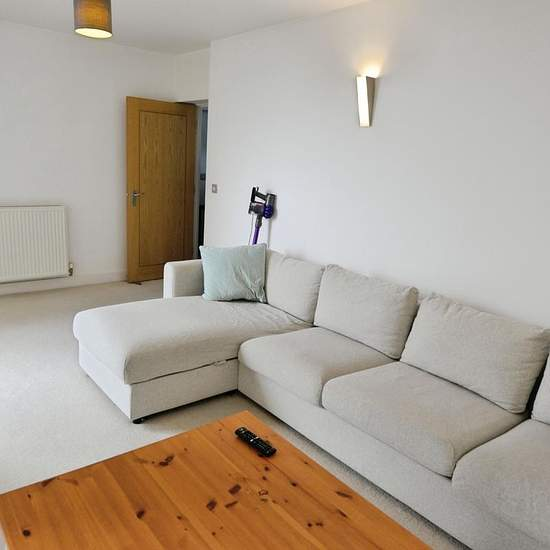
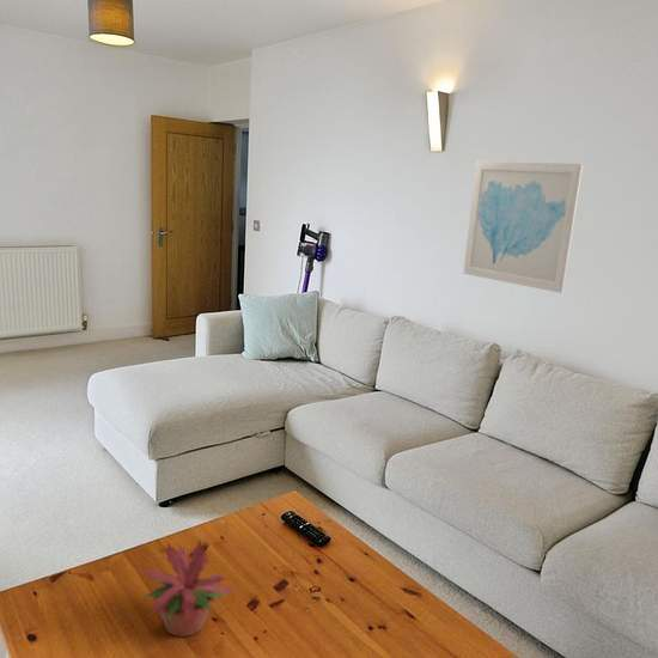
+ potted plant (185, 585)
+ wall art (517, 224)
